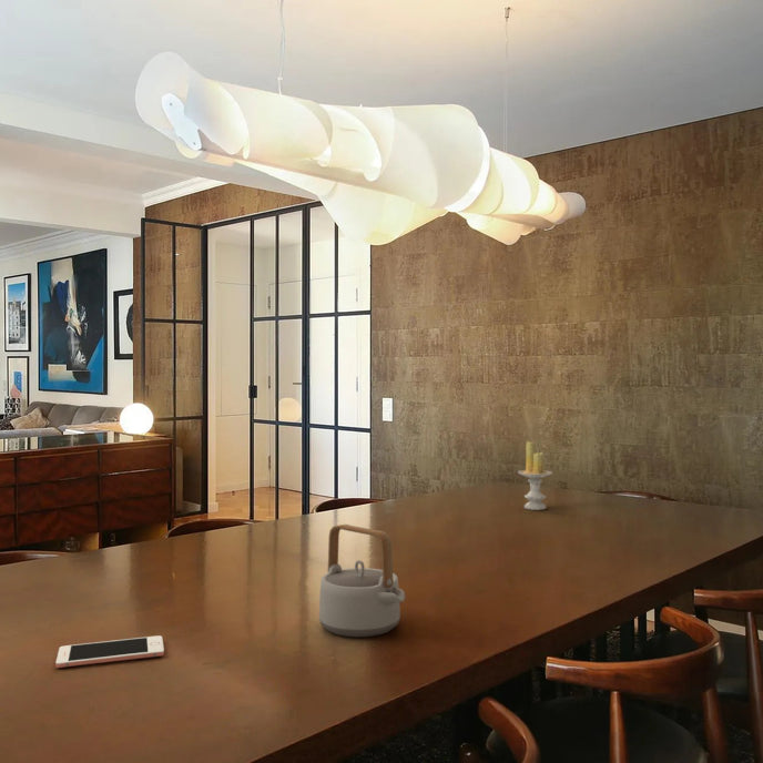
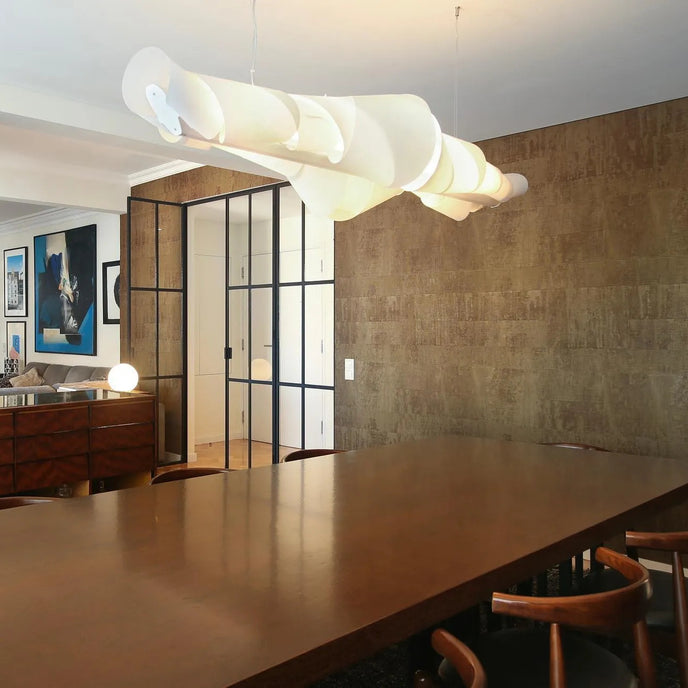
- candle (535, 474)
- teapot (365, 578)
- cell phone (111, 651)
